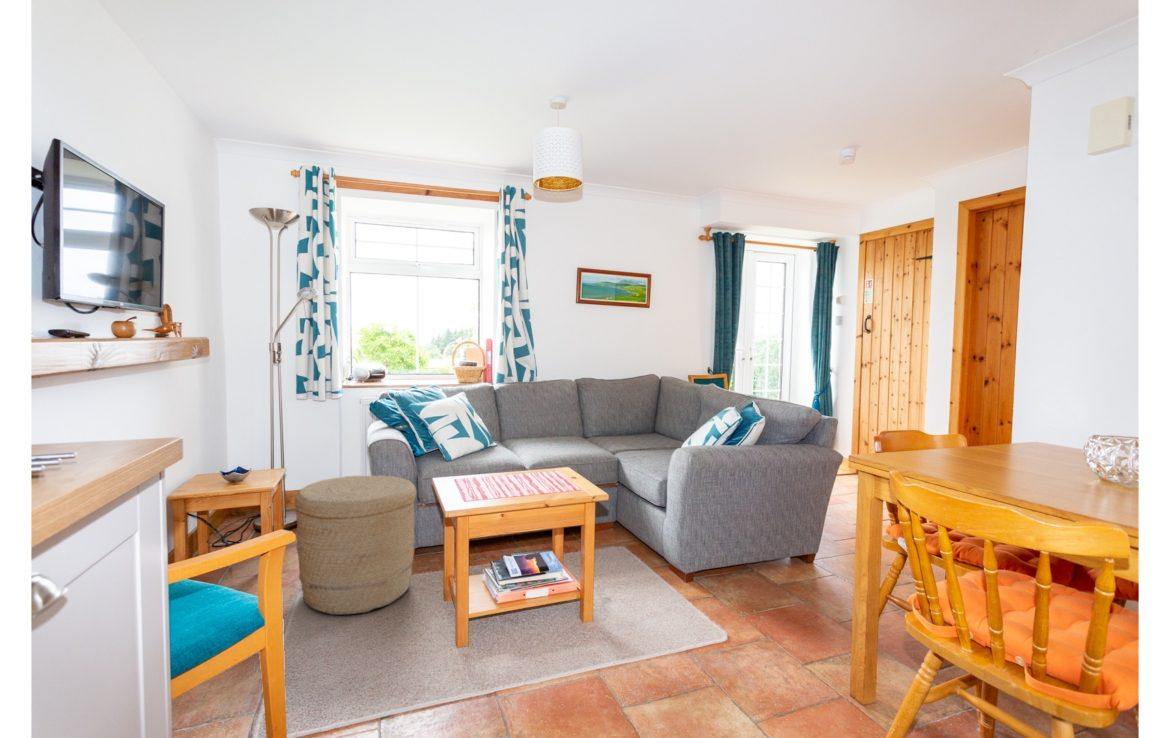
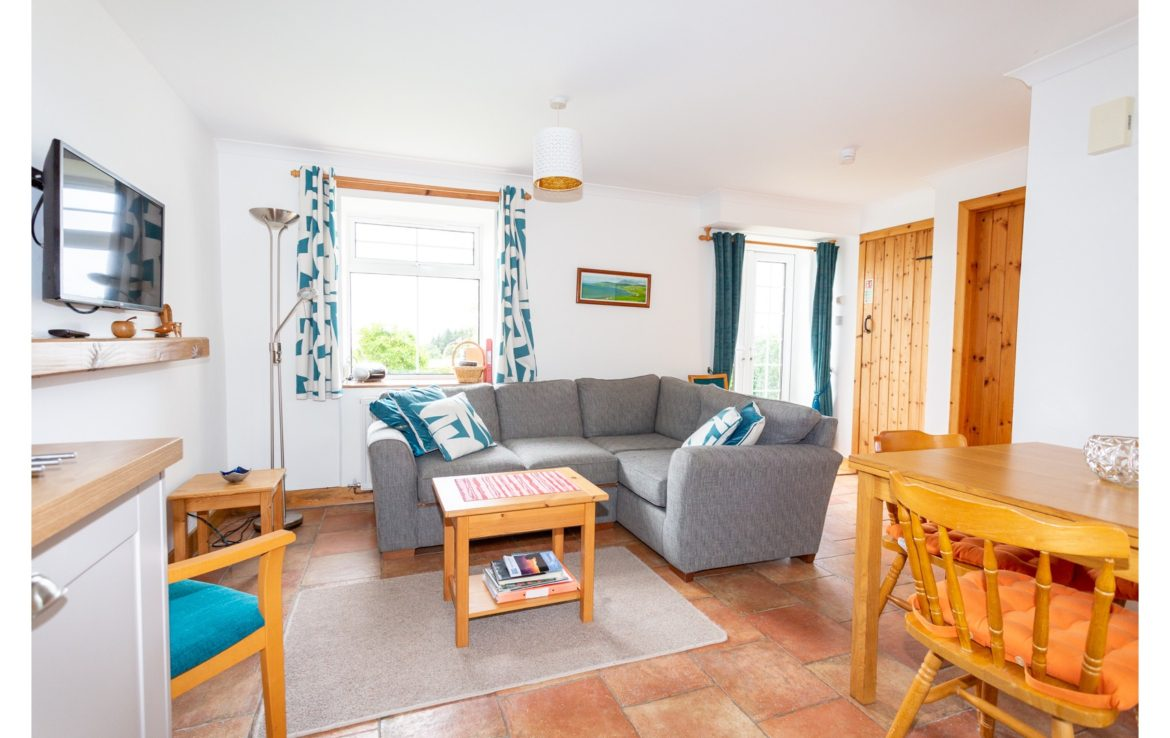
- basket (357, 539)
